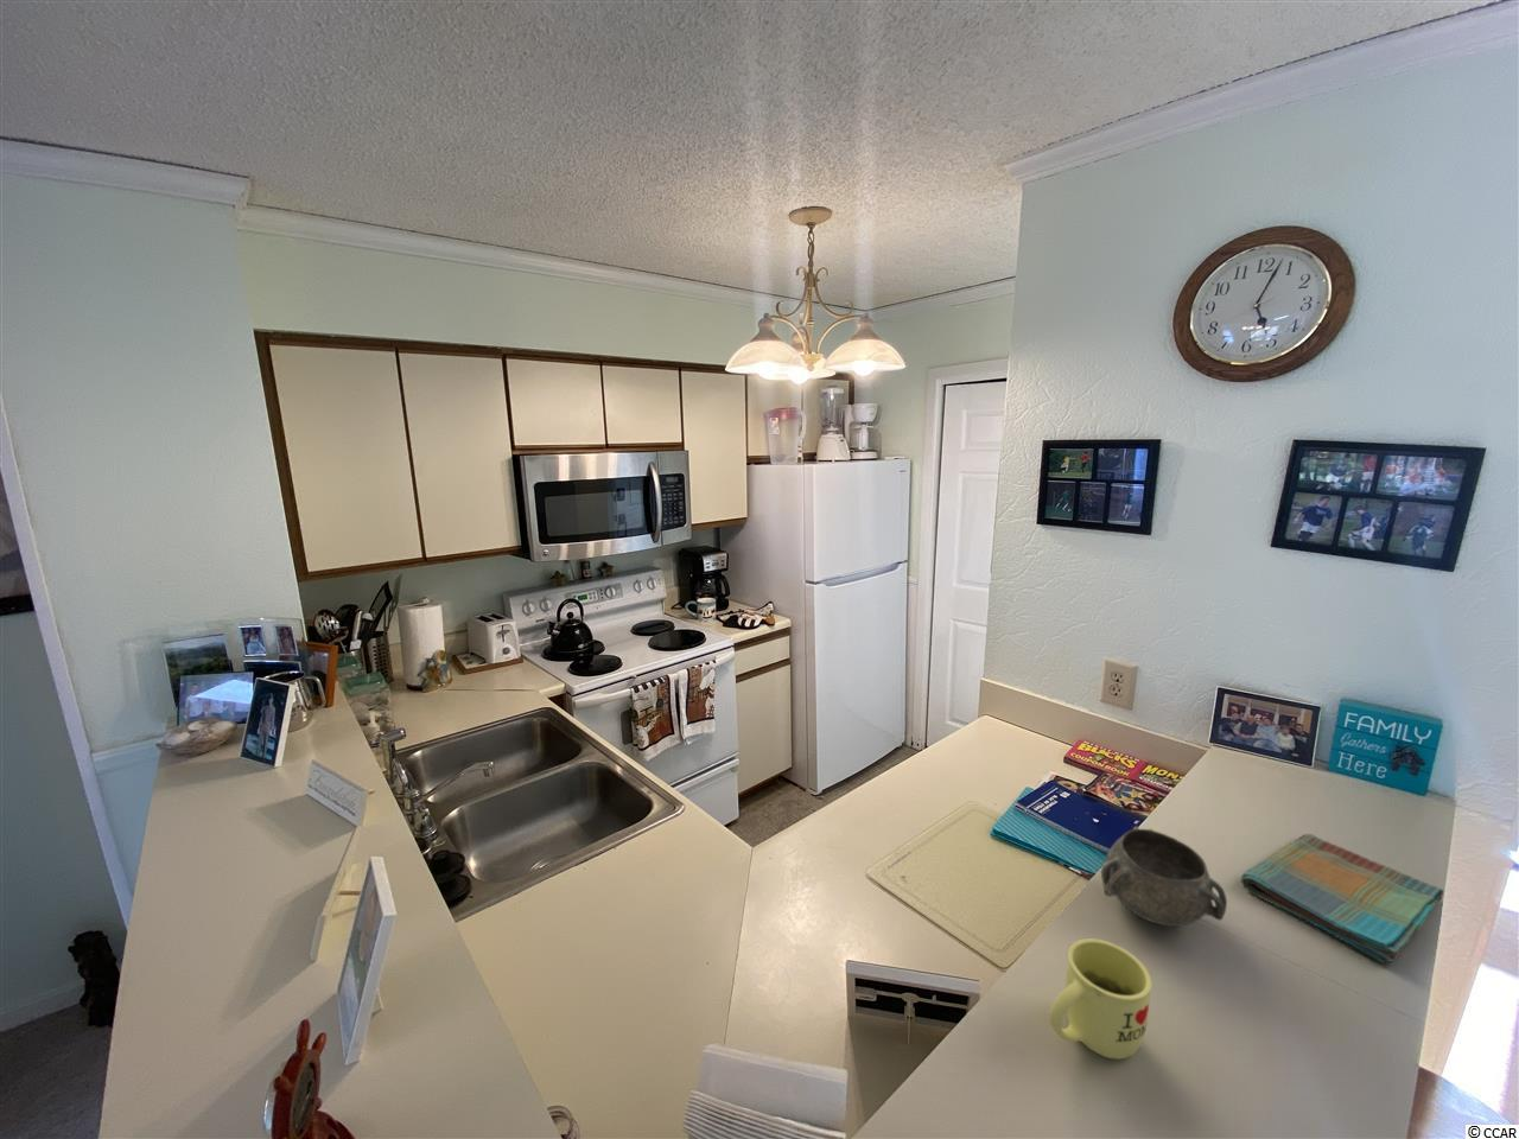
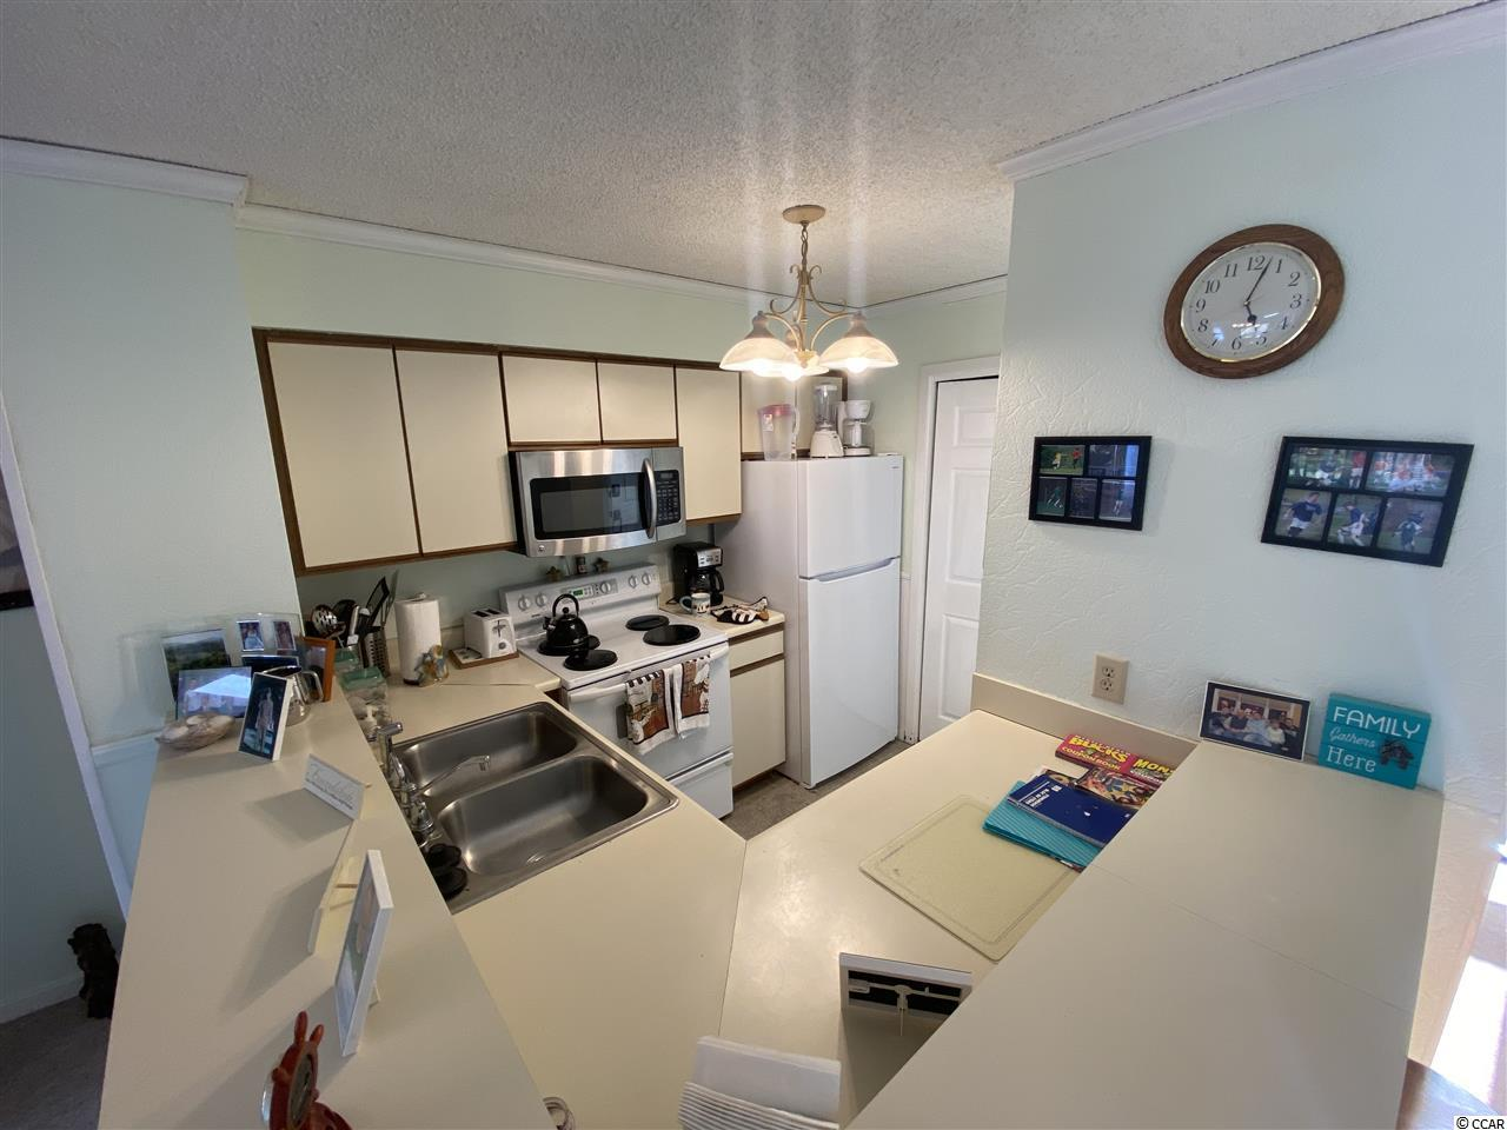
- mug (1096, 1007)
- decorative bowl (1148, 875)
- dish towel (1340, 887)
